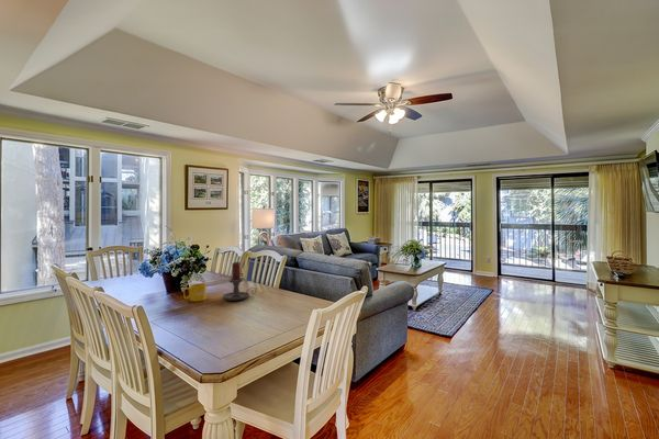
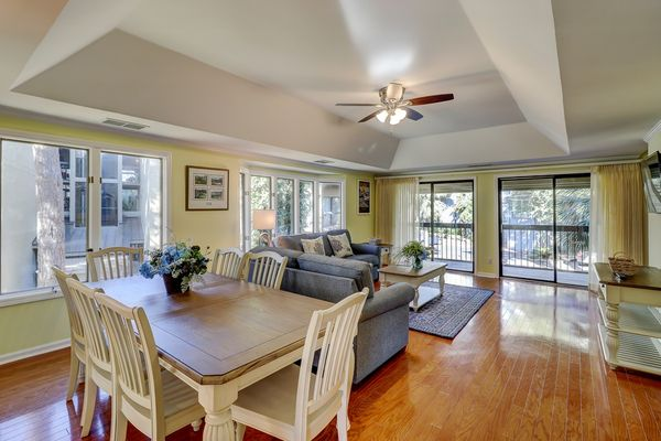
- mug (194, 292)
- candle holder (239, 279)
